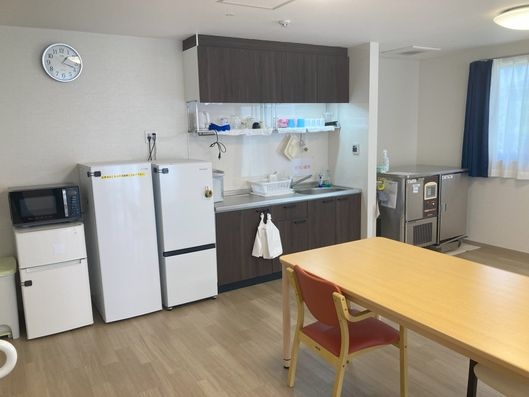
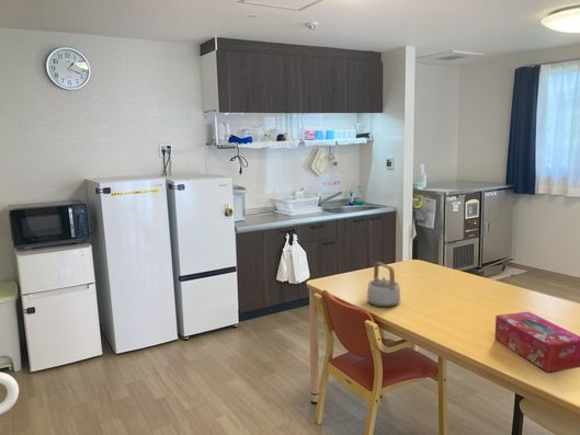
+ teapot (382, 283)
+ tissue box (537, 339)
